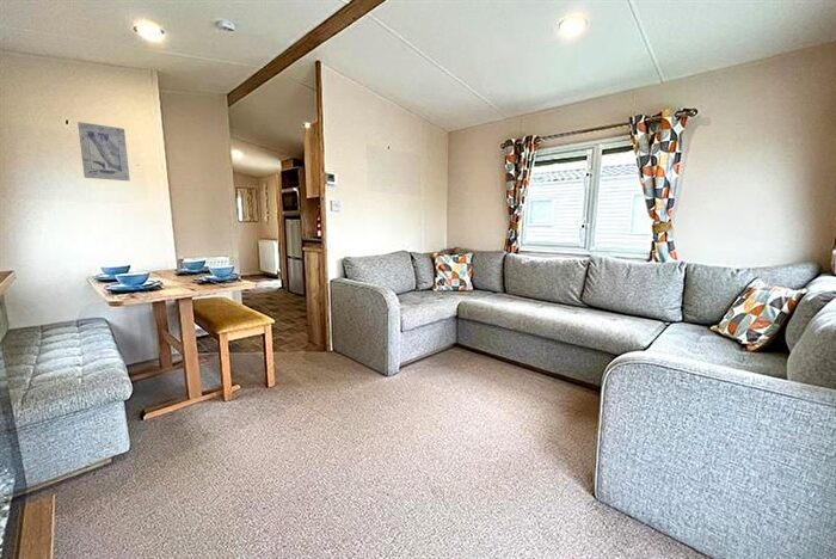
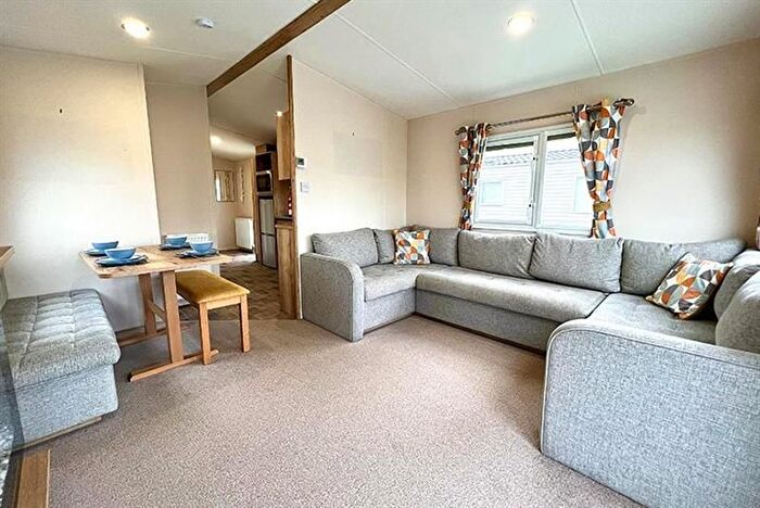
- wall art (104, 152)
